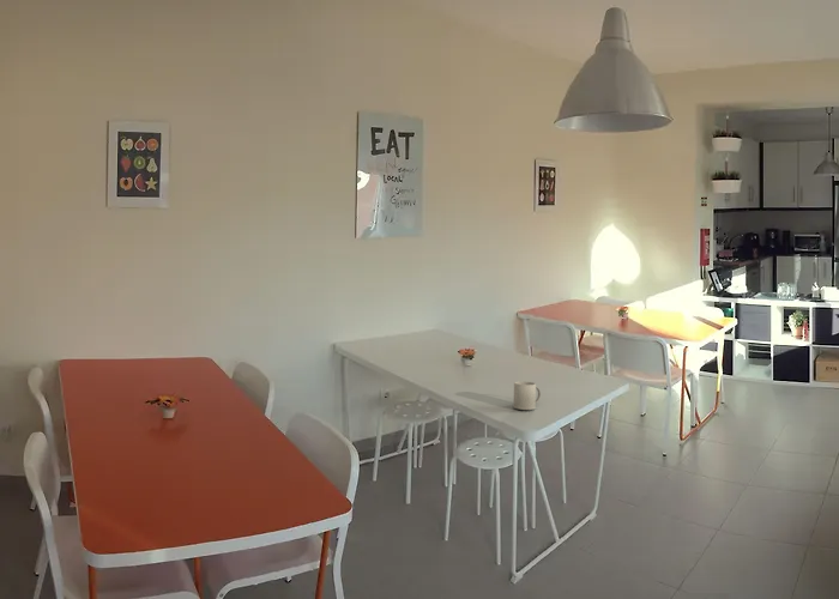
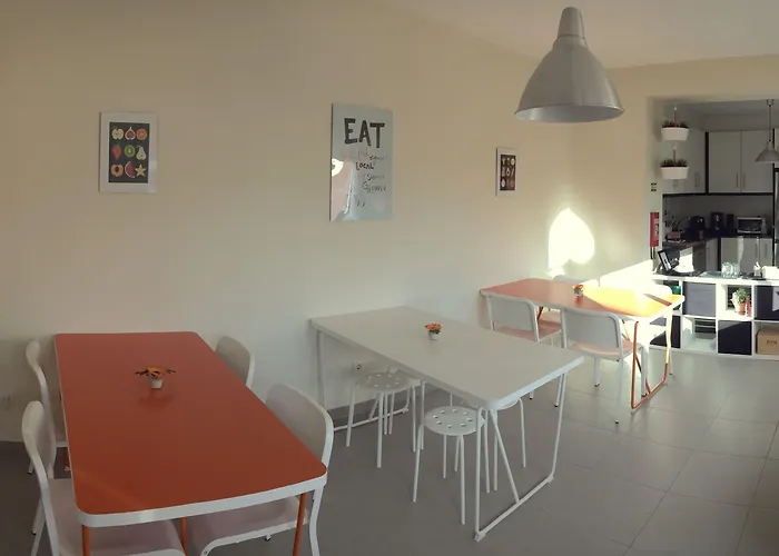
- mug (527, 394)
